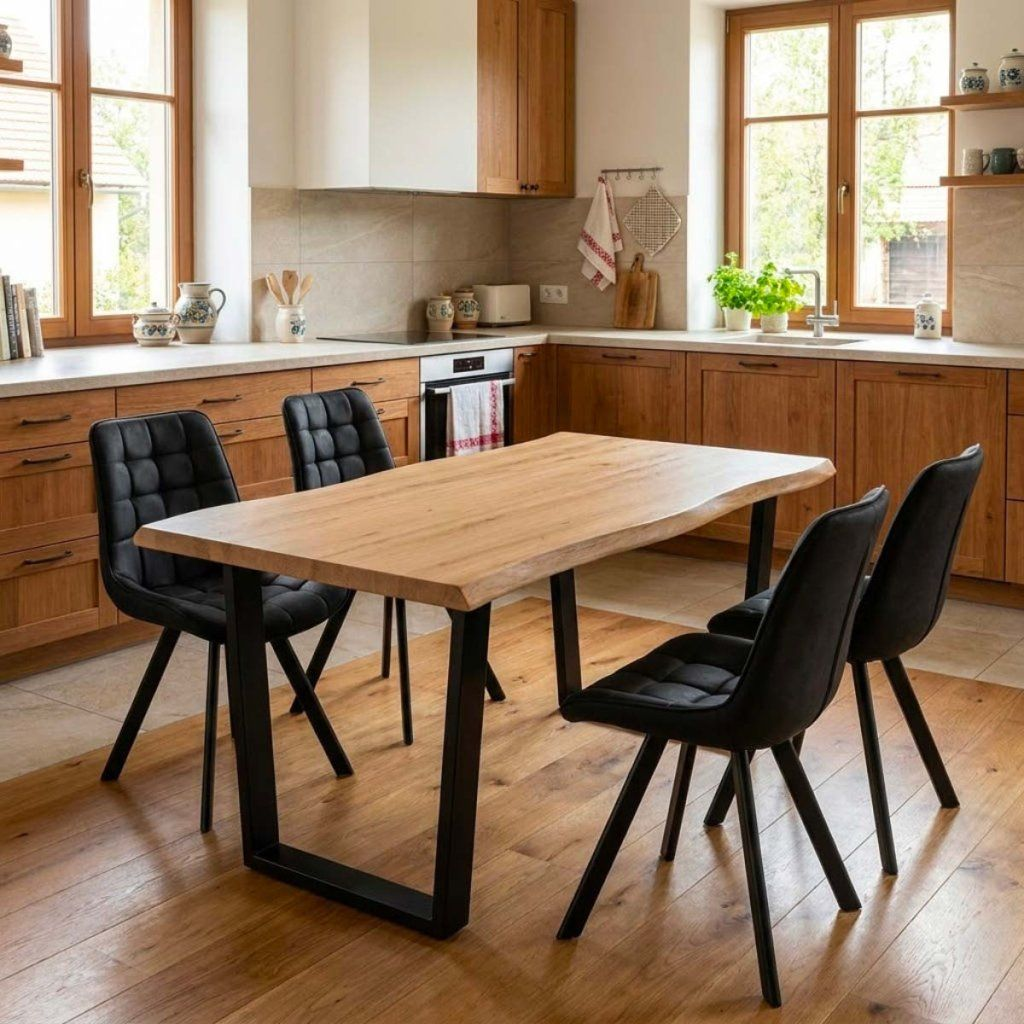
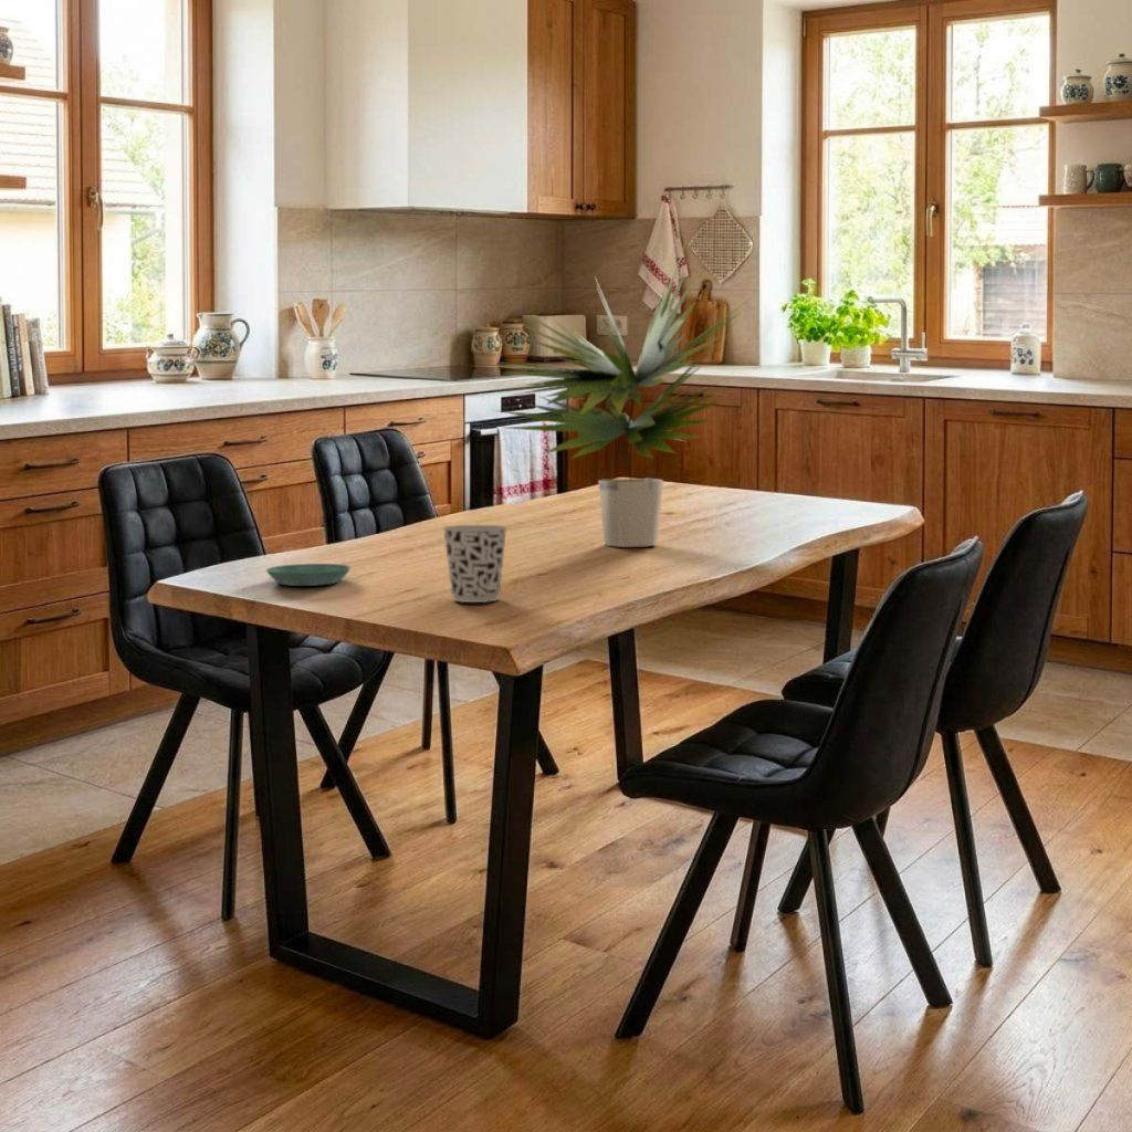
+ plant (621, 391)
+ saucer (308, 575)
+ cup (475, 563)
